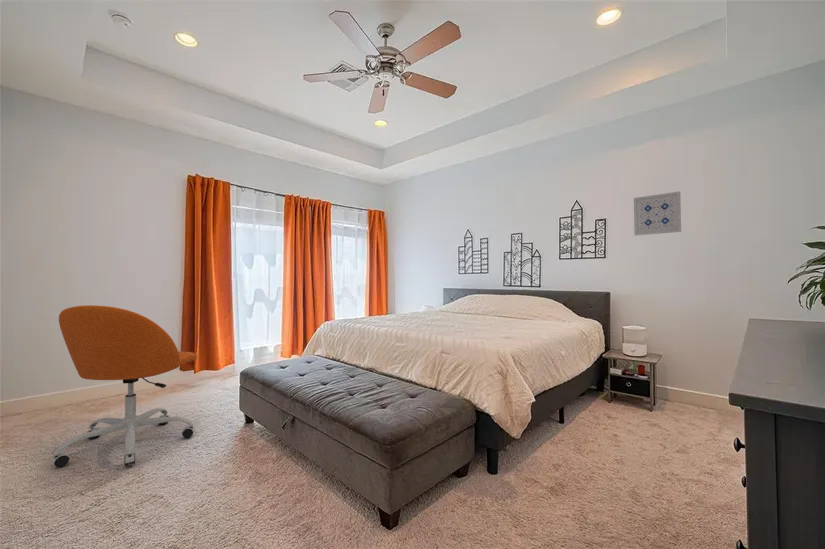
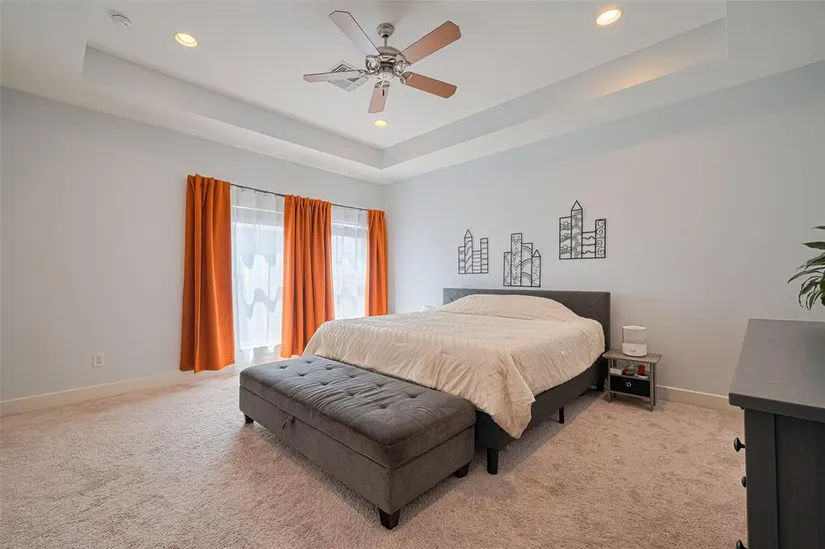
- wall art (656, 214)
- office chair (133, 372)
